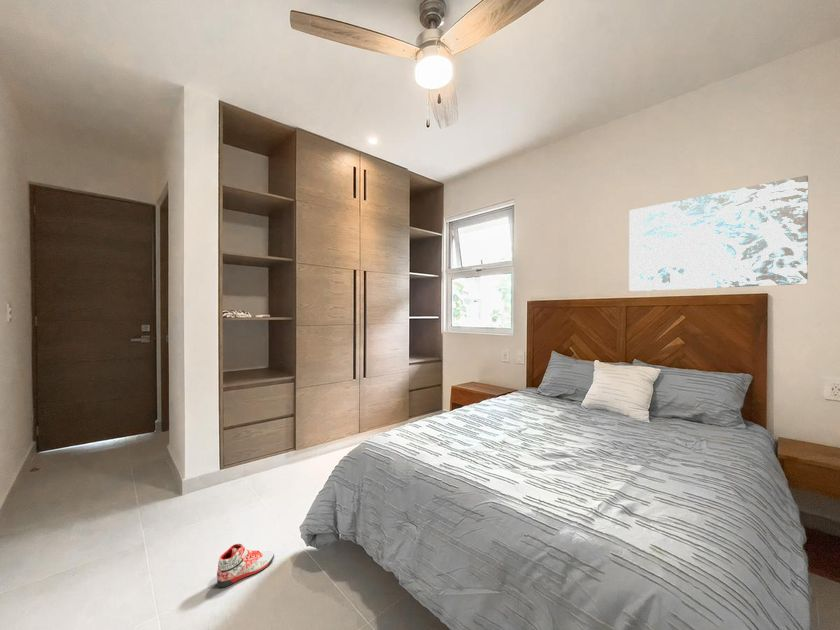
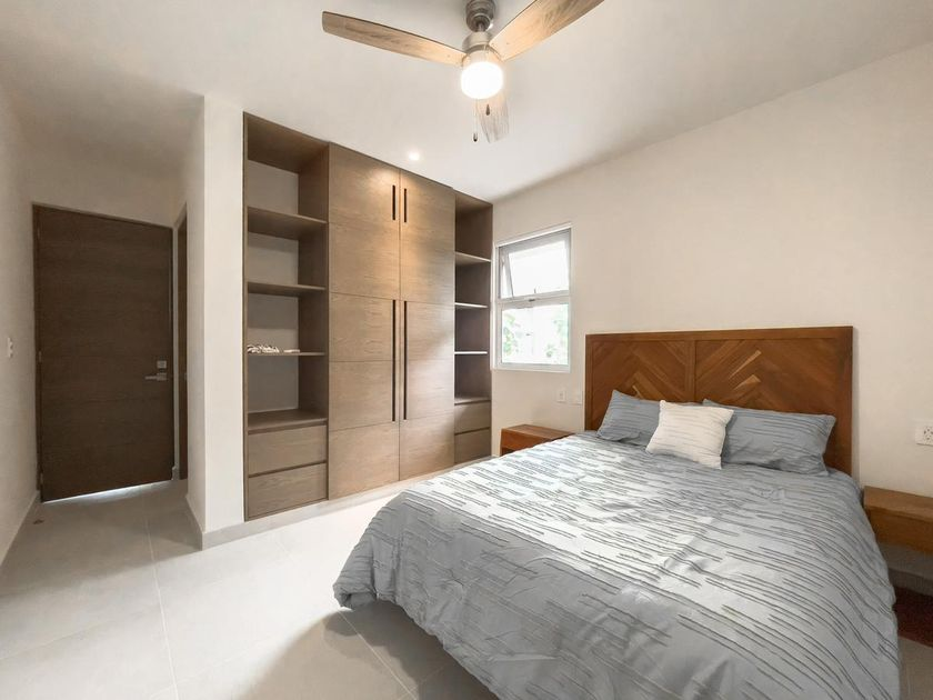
- sneaker (247, 556)
- wall art (705, 242)
